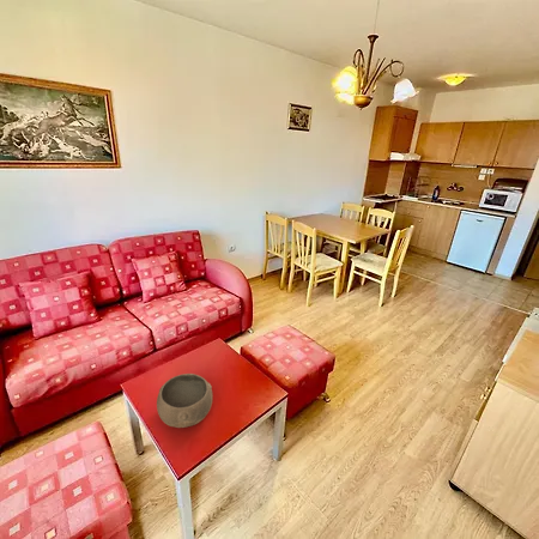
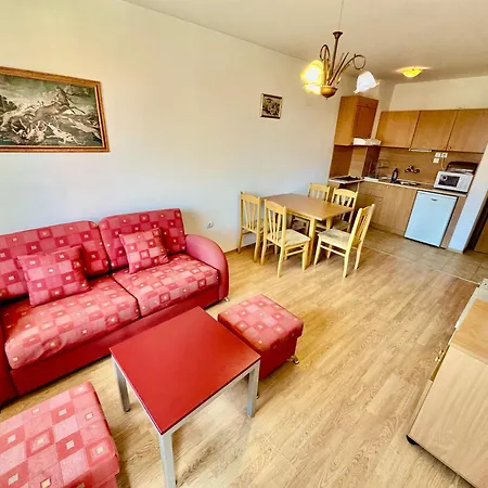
- bowl (184, 401)
